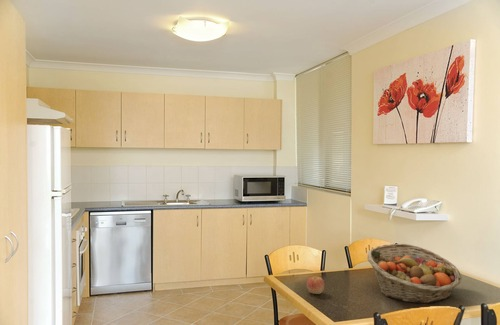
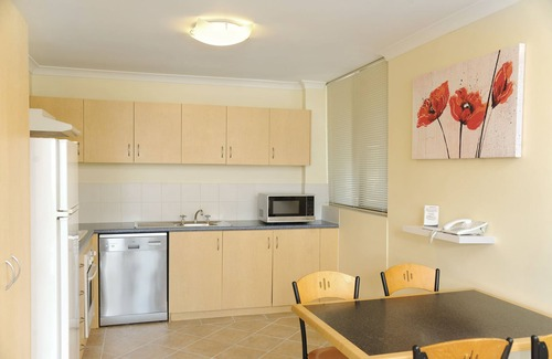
- apple (315, 285)
- fruit basket (412, 271)
